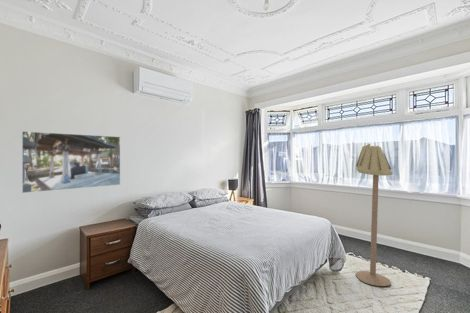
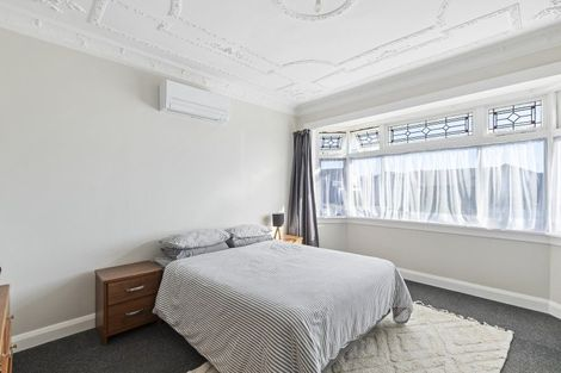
- floor lamp (373, 209)
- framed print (77, 161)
